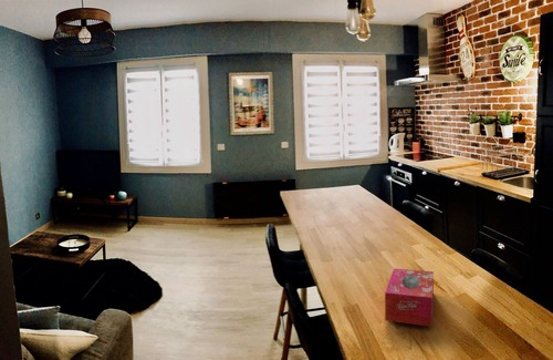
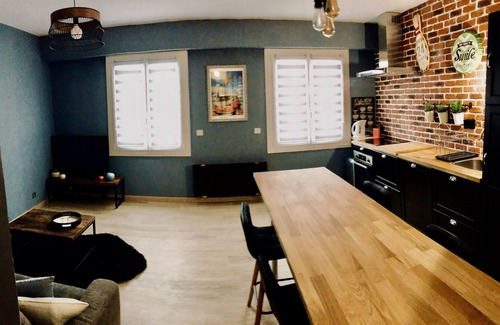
- tissue box (410, 294)
